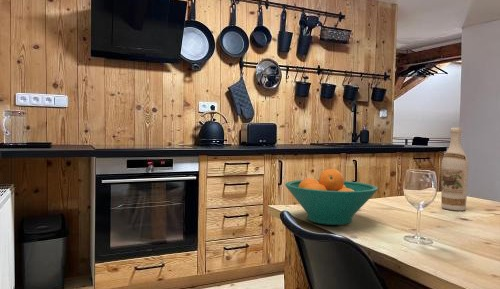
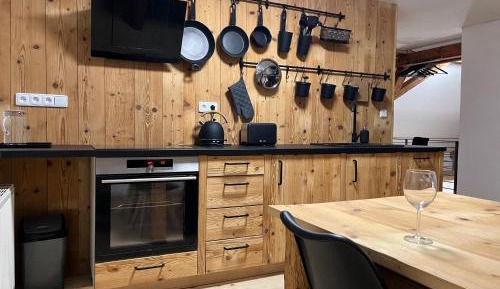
- fruit bowl (330, 194)
- wine bottle (454, 168)
